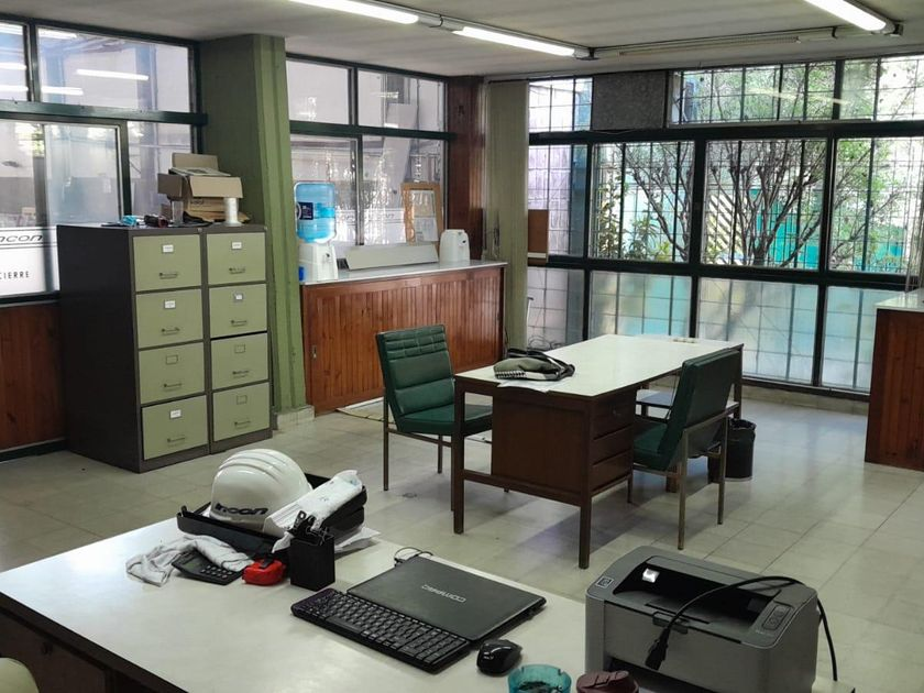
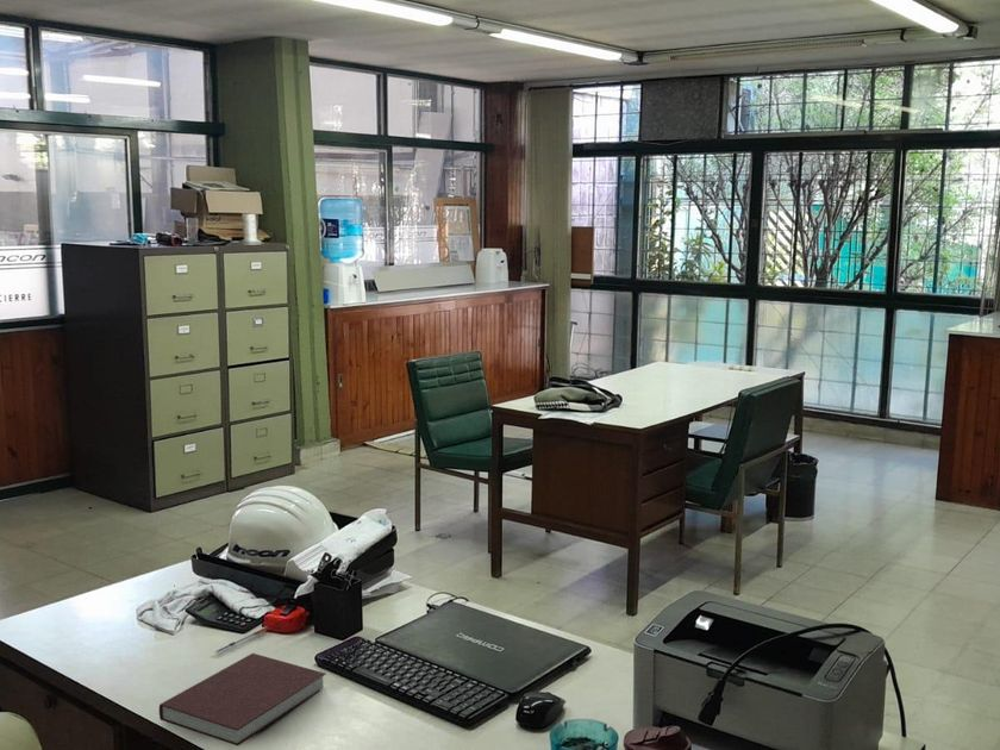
+ notebook (245, 695)
+ pen (242, 638)
